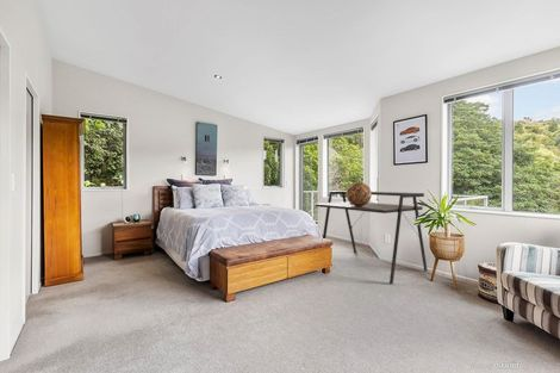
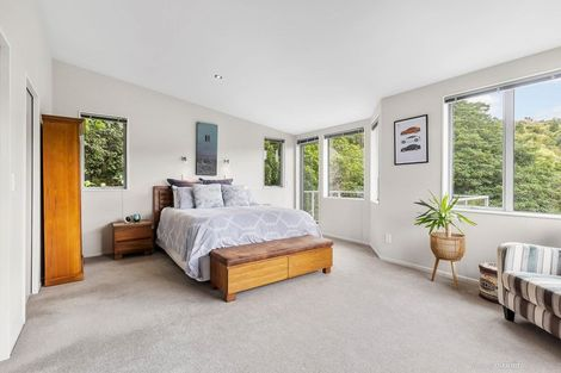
- decorative sphere (359, 194)
- desk (356, 220)
